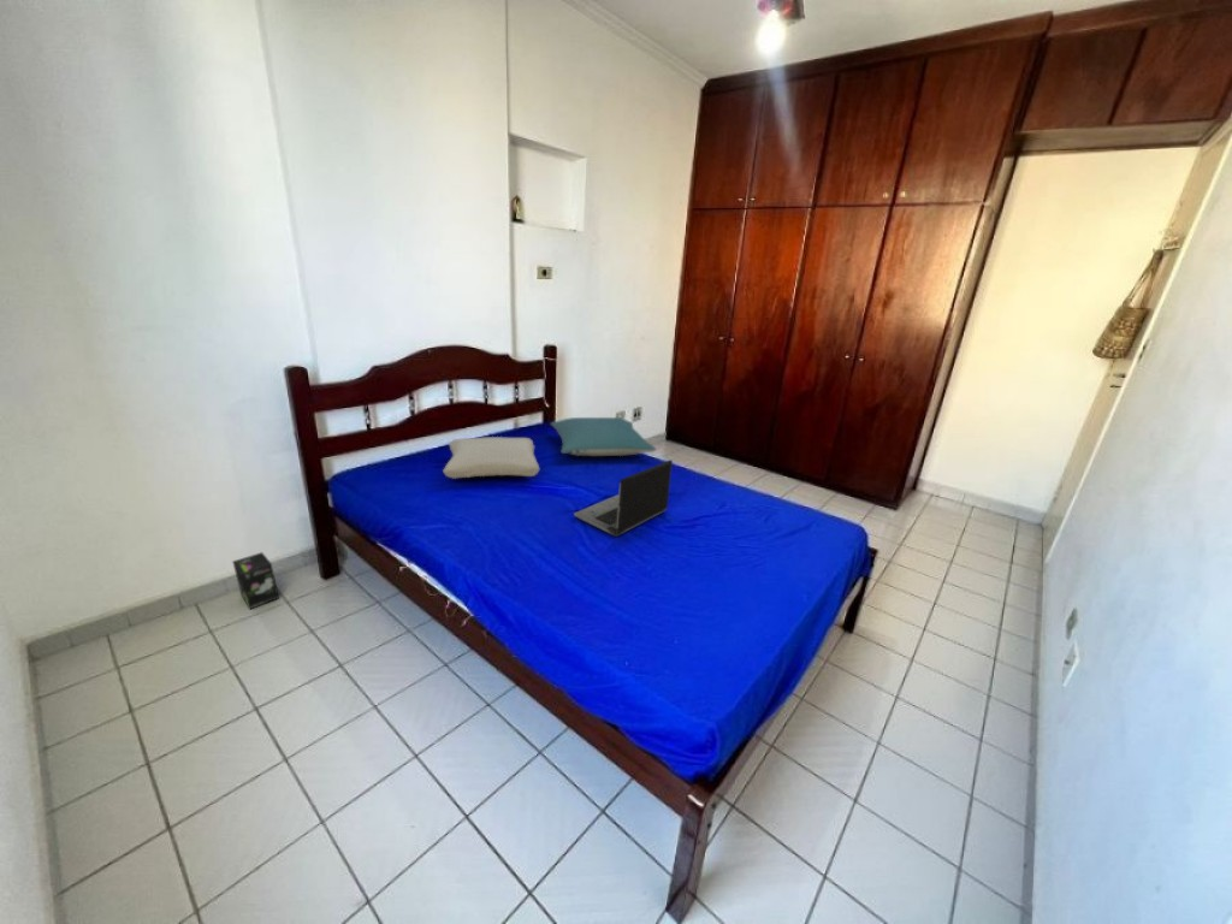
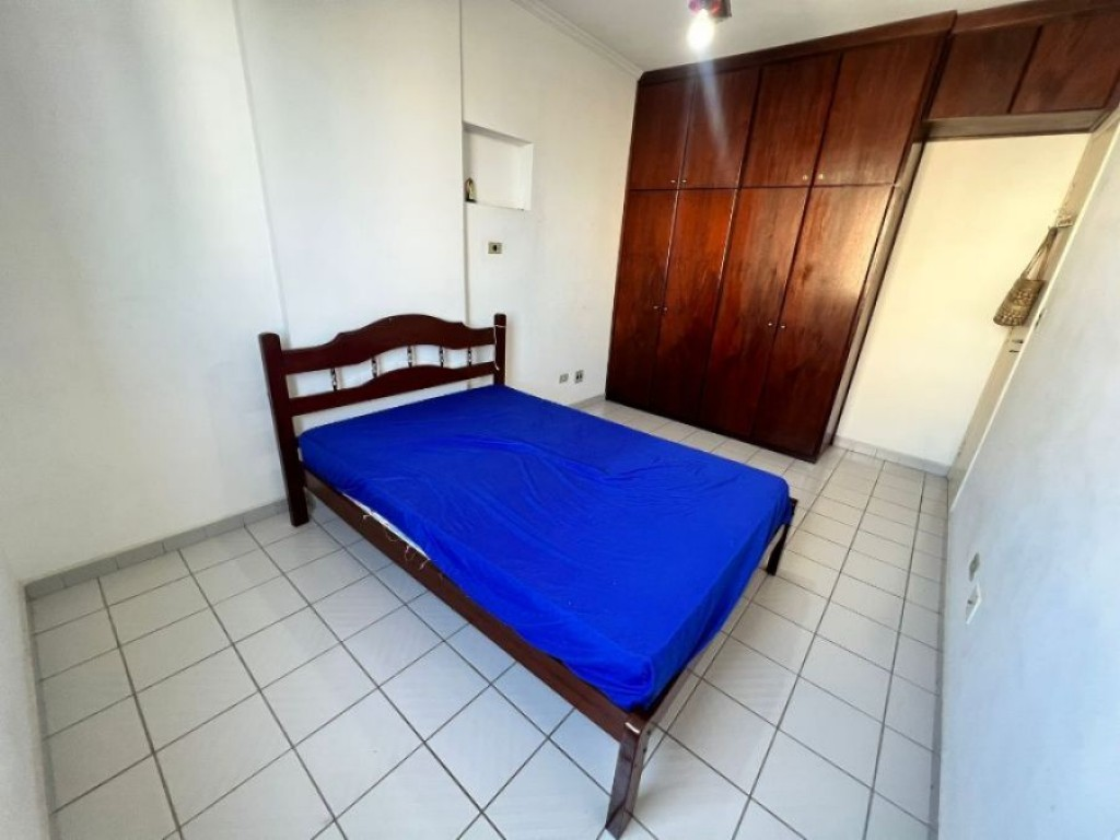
- pillow (492, 456)
- laptop computer (623, 488)
- box (255, 580)
- pillow (600, 436)
